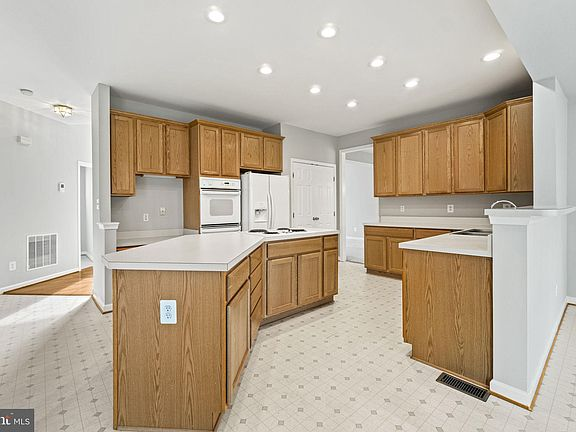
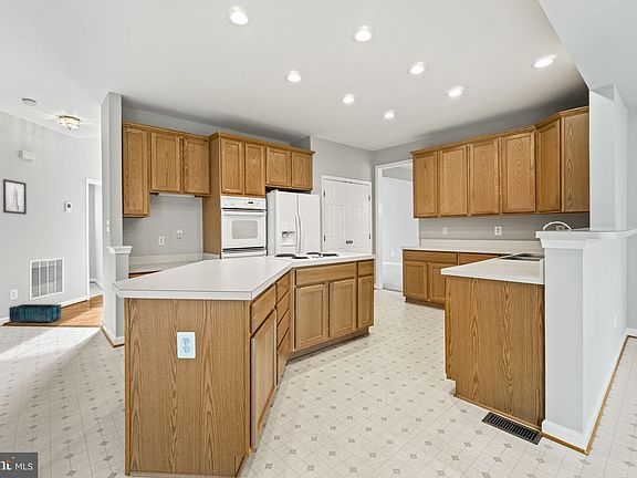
+ wall art (14, 197)
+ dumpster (36, 313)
